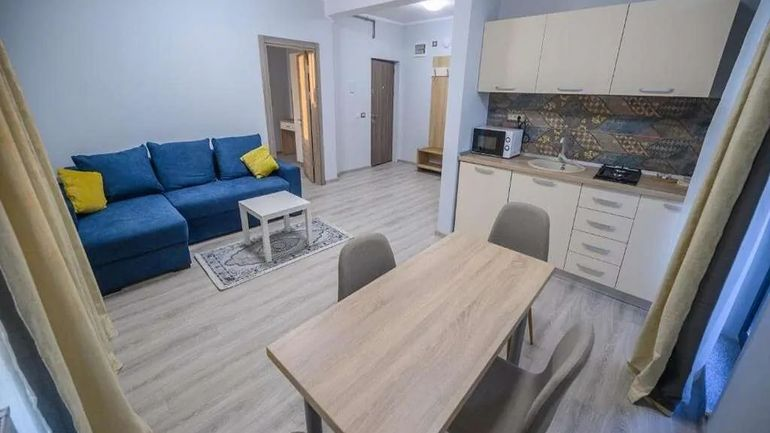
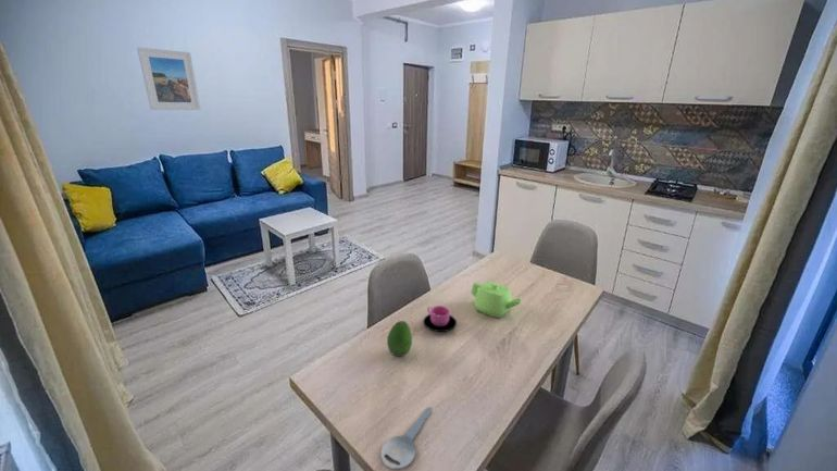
+ fruit (399, 337)
+ cup (439, 318)
+ teapot (495, 297)
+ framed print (171, 80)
+ key (411, 434)
